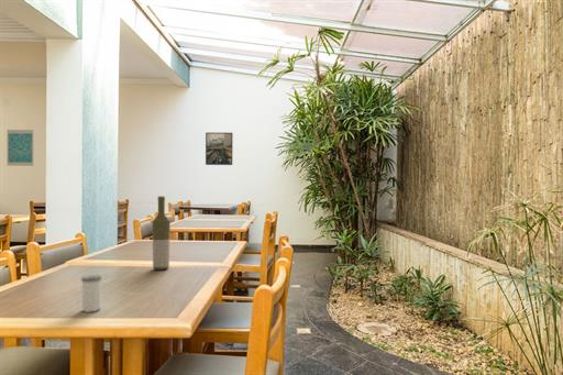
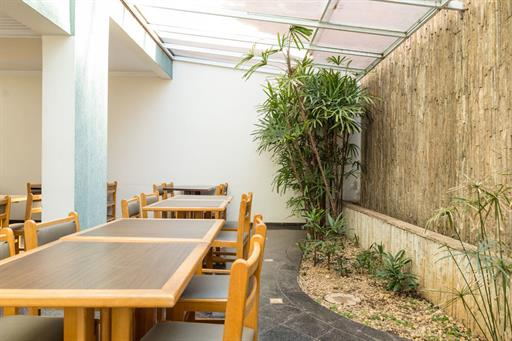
- wall art (20, 147)
- bottle (161, 232)
- salt shaker (91, 293)
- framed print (219, 148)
